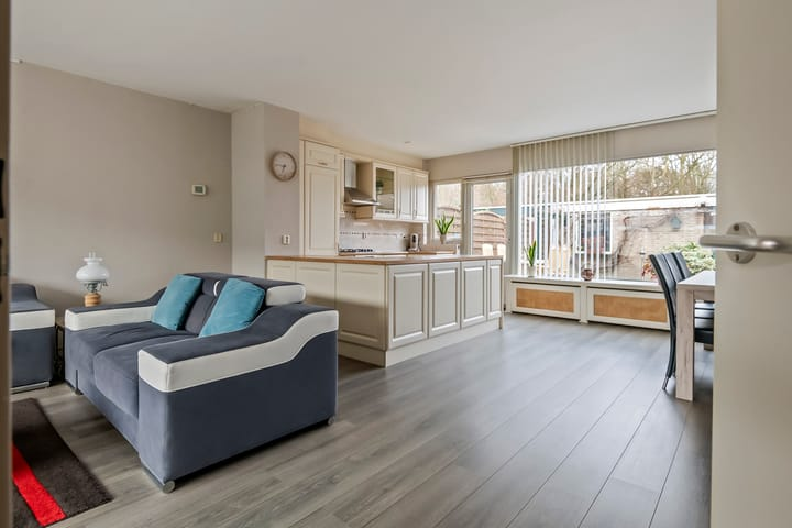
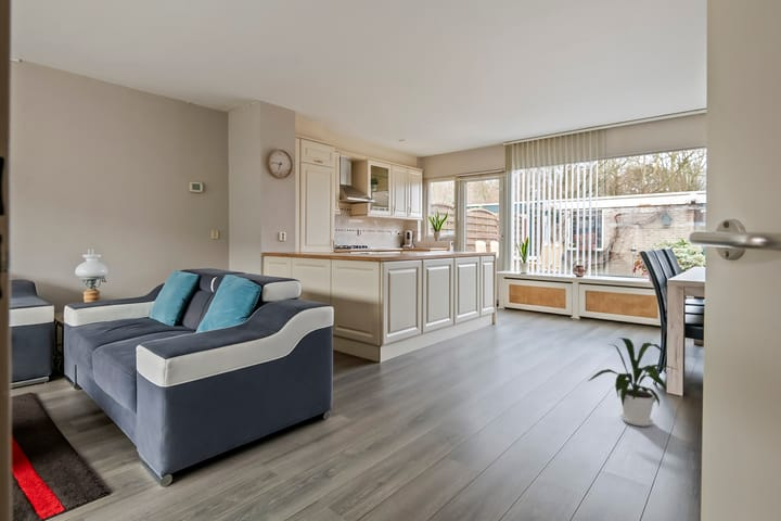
+ house plant (636, 379)
